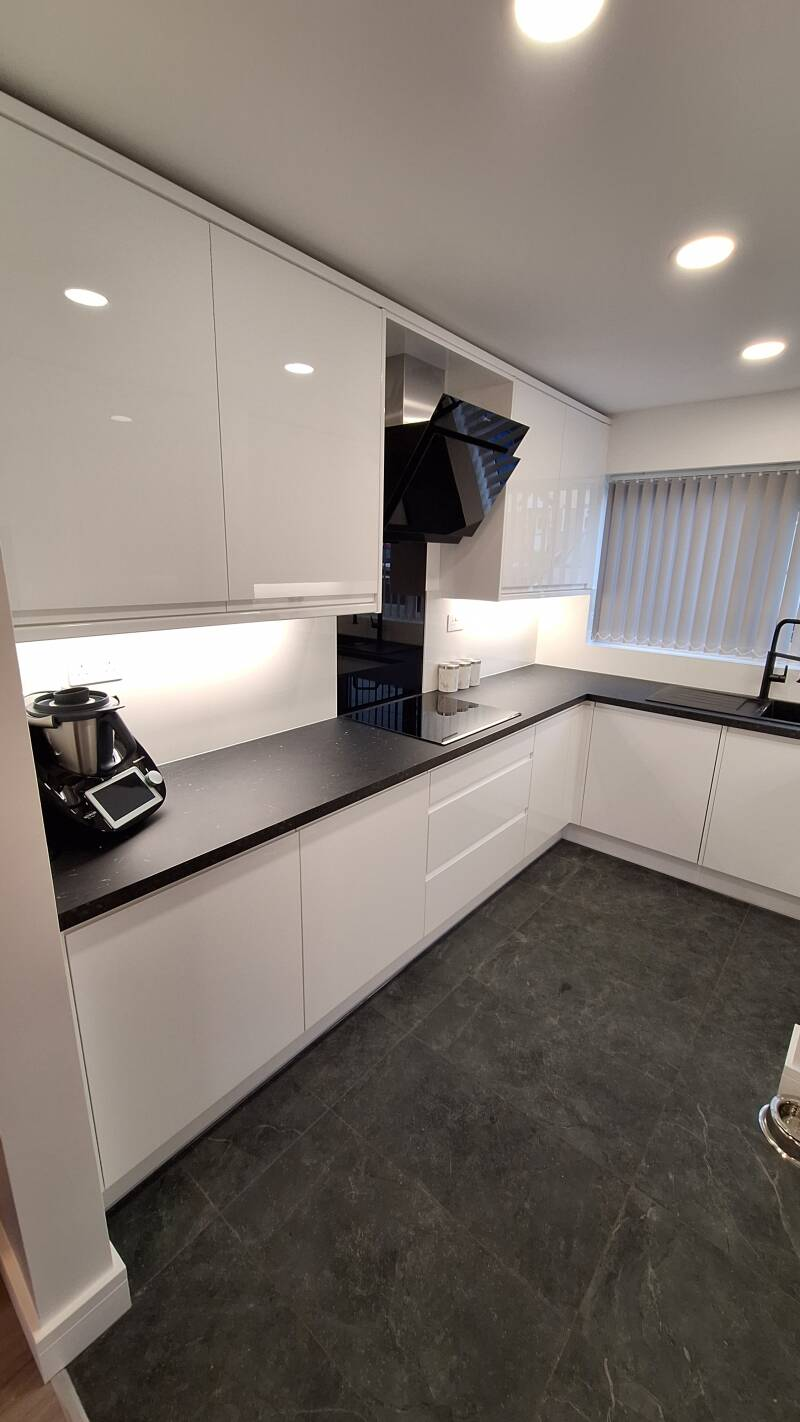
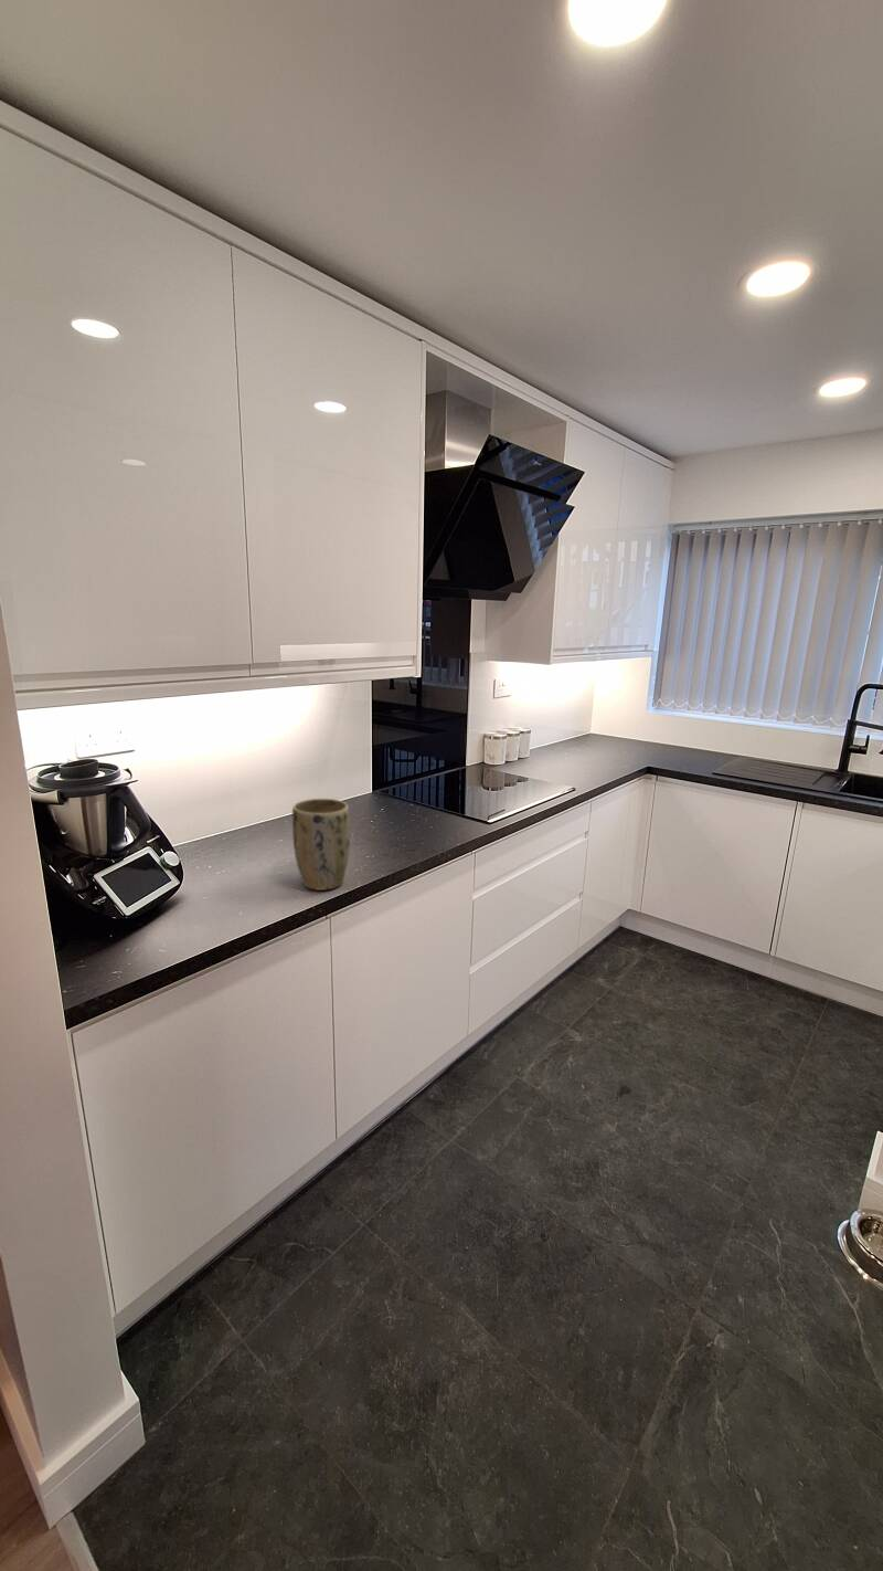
+ plant pot (321, 844)
